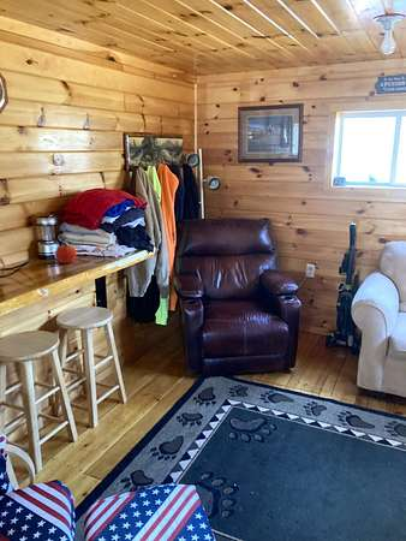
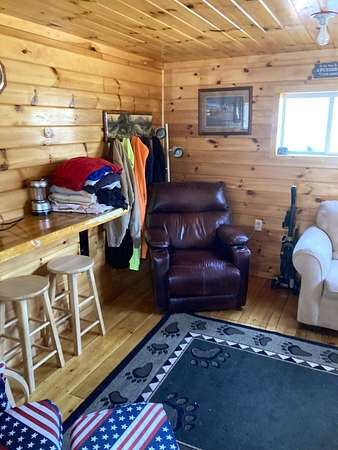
- apple (65, 252)
